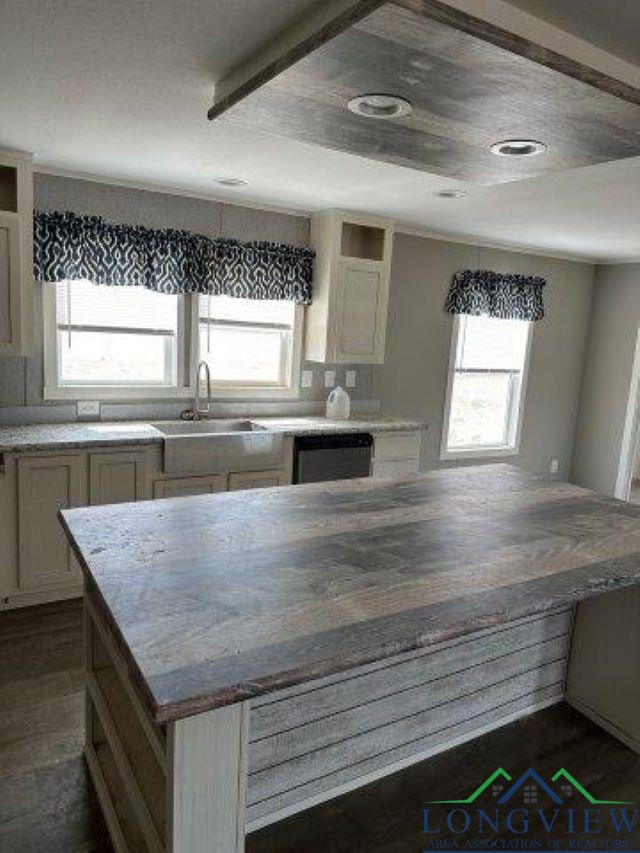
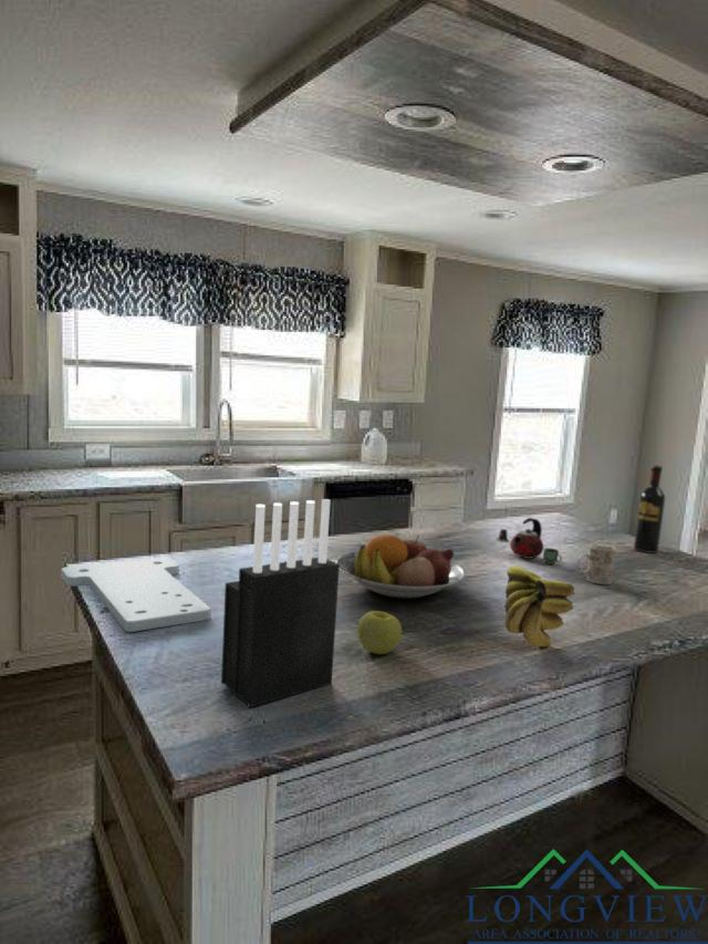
+ apple (378, 632)
+ knife block (278, 591)
+ mug (596, 562)
+ fruit bowl (400, 561)
+ cutting board (140, 590)
+ kettle (528, 538)
+ wine bottle (650, 508)
+ banana (539, 605)
